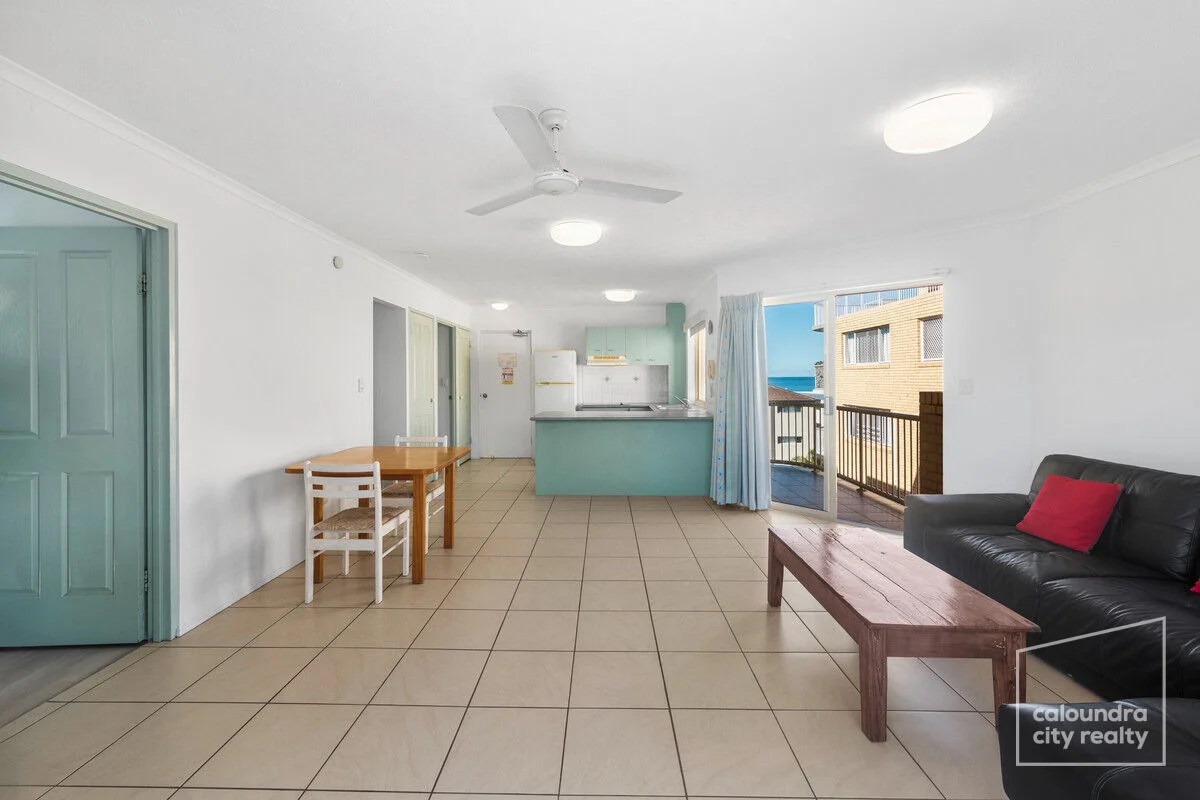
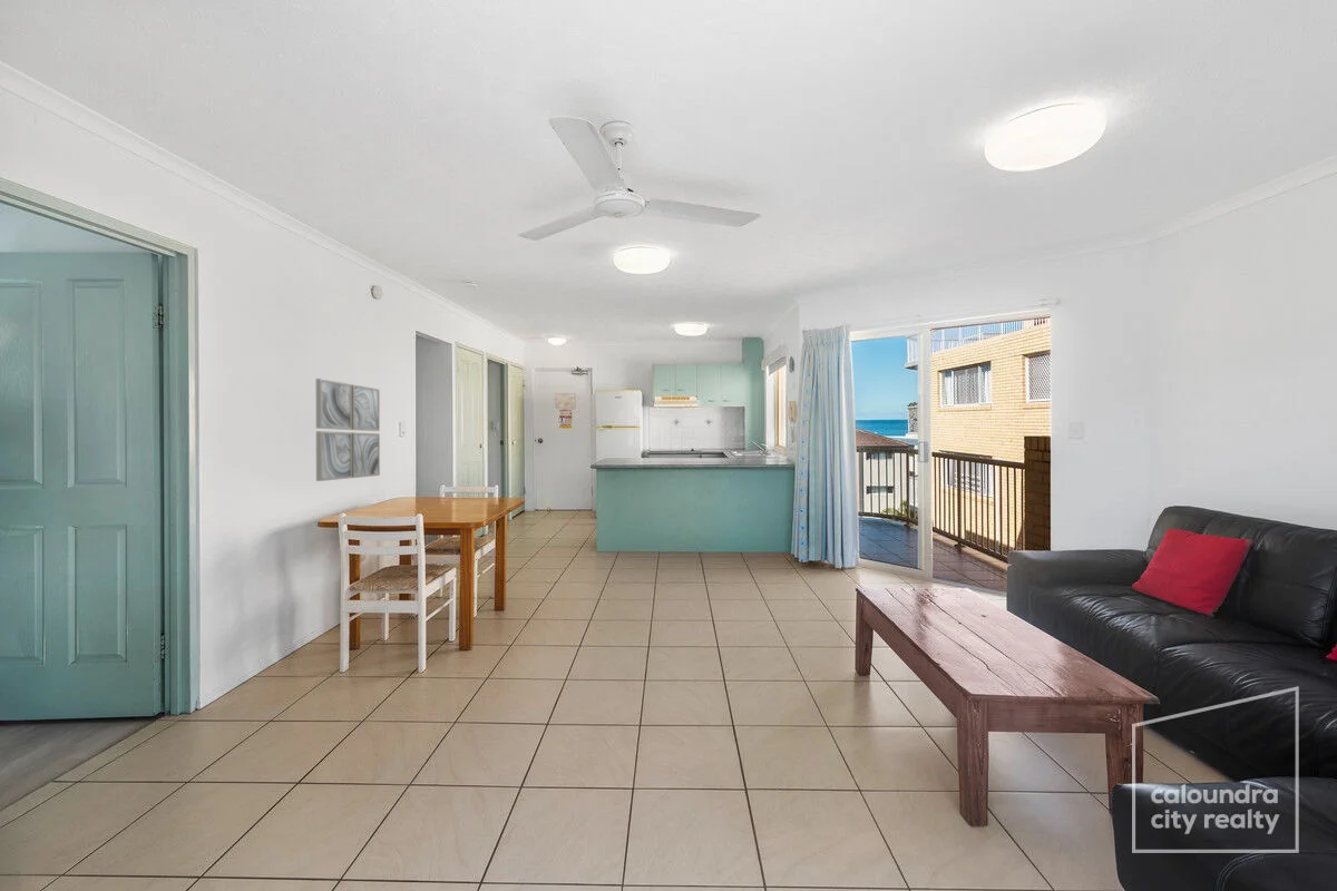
+ wall art (350, 432)
